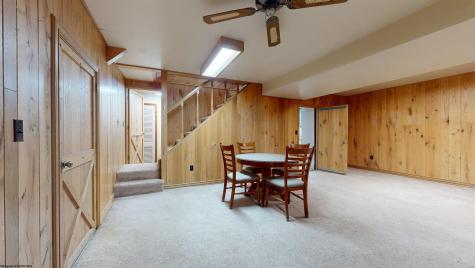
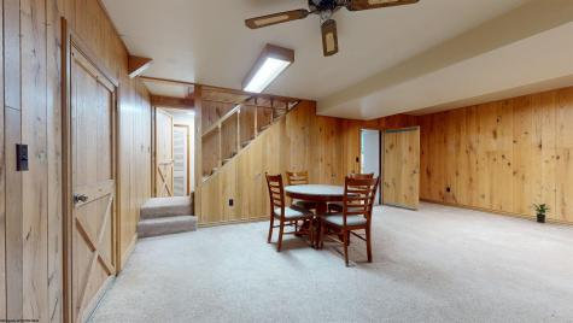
+ potted plant (539, 212)
